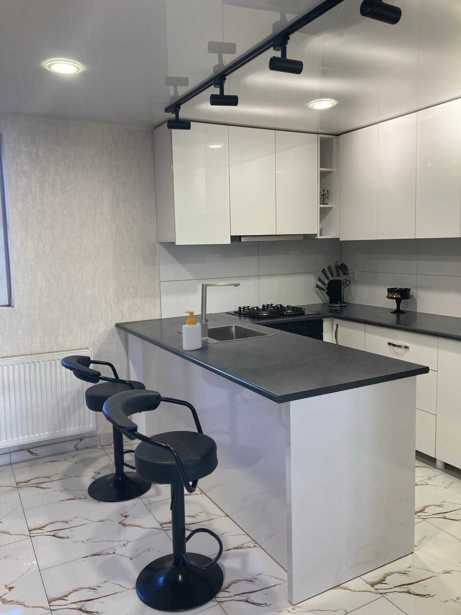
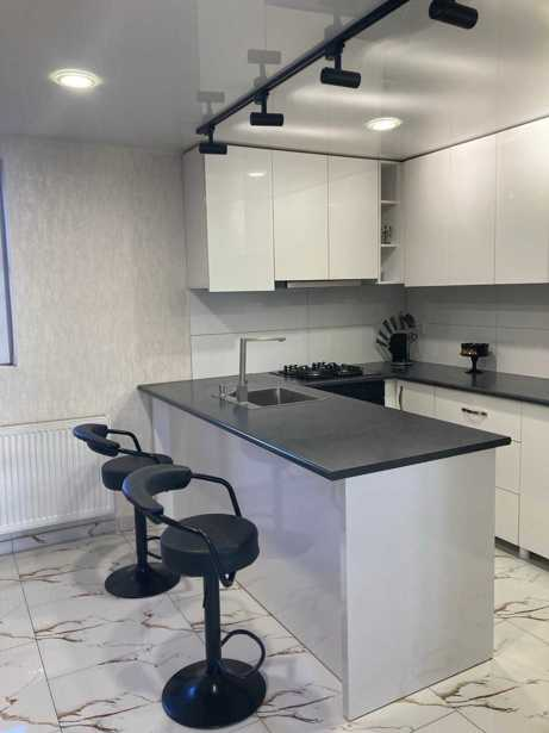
- soap bottle (191, 330)
